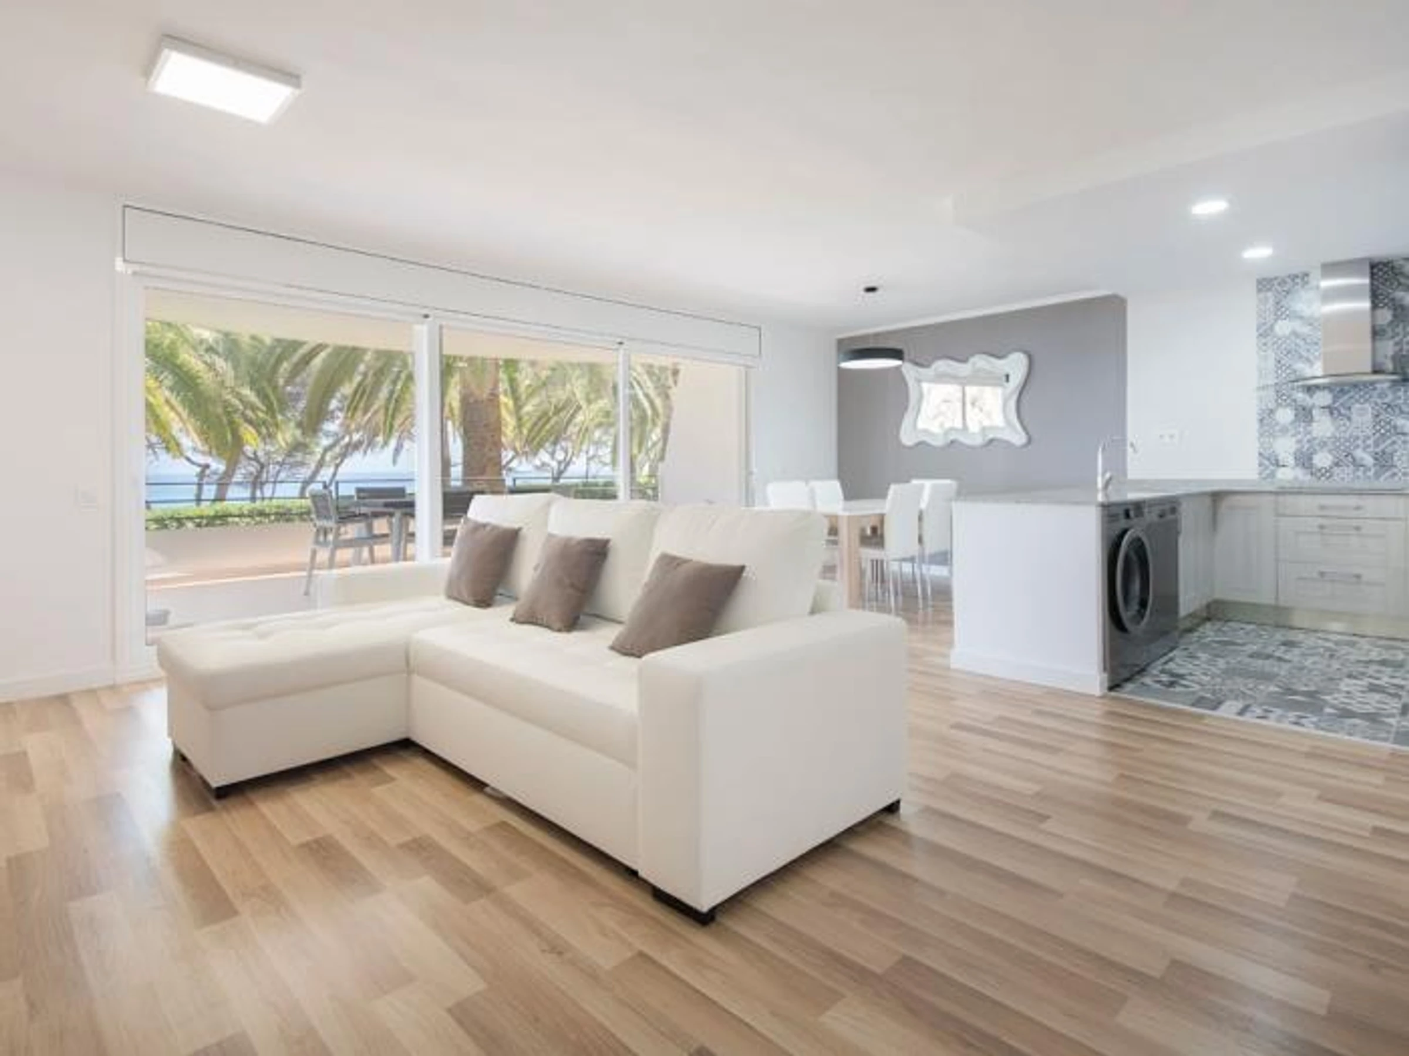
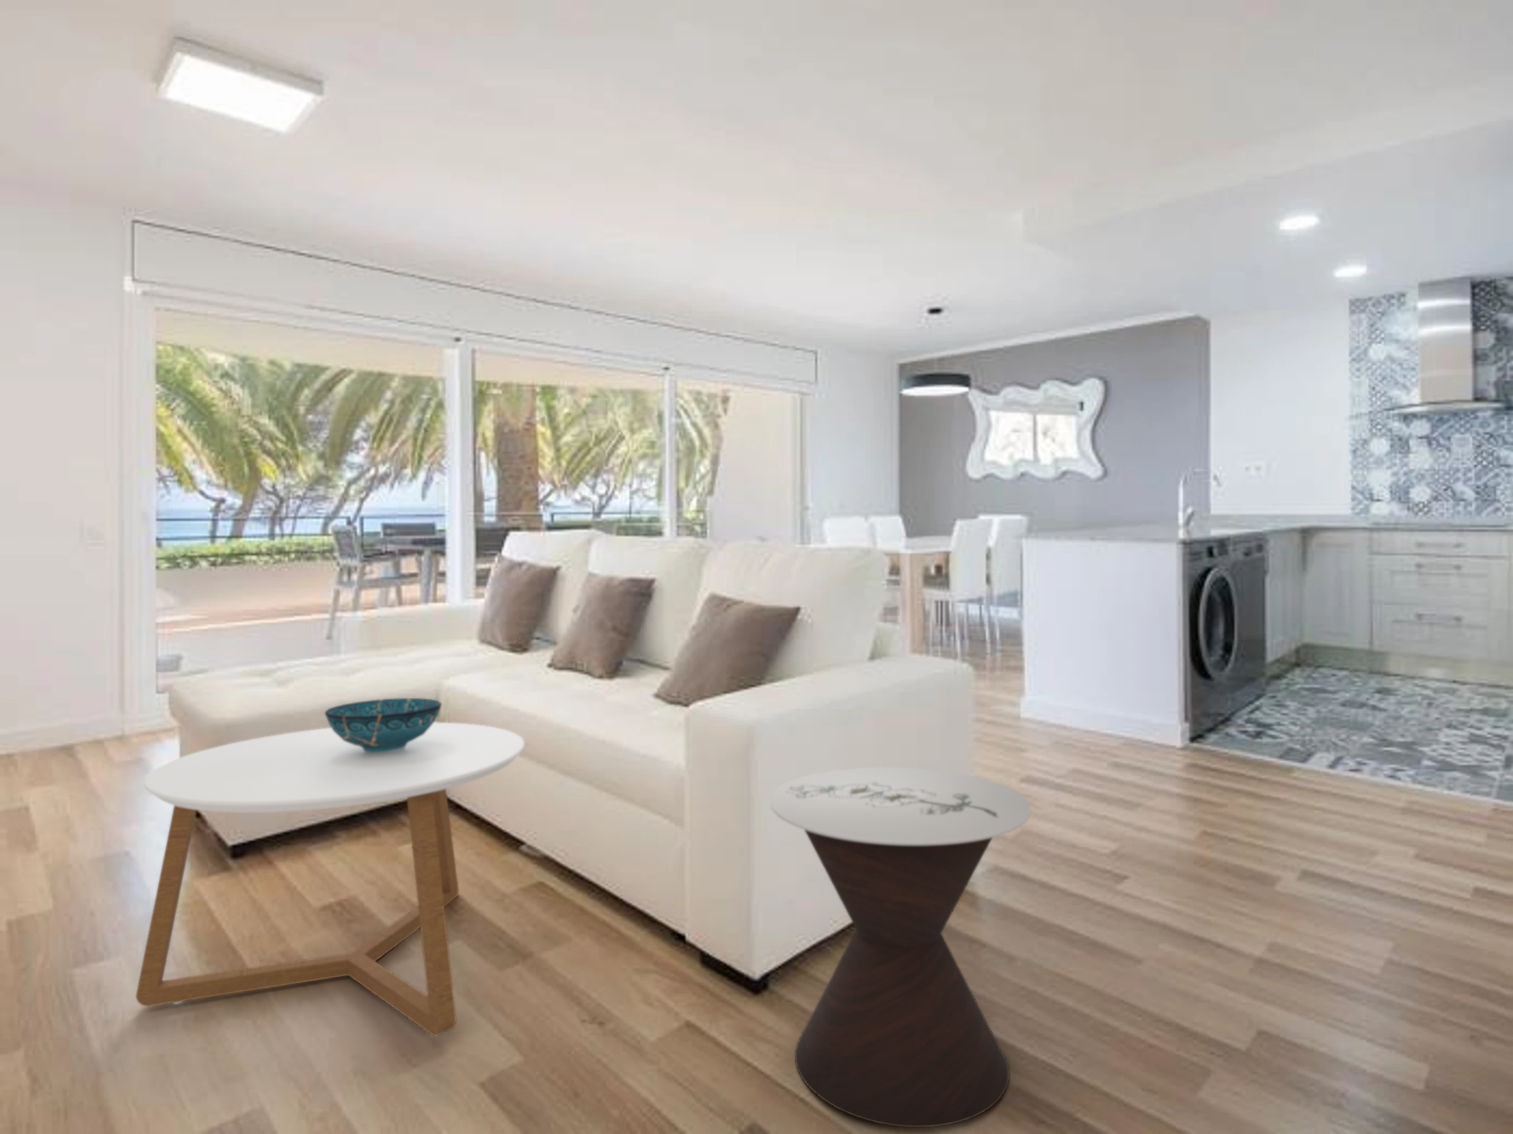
+ side table (898, 928)
+ decorative bowl (385, 727)
+ coffee table (413, 859)
